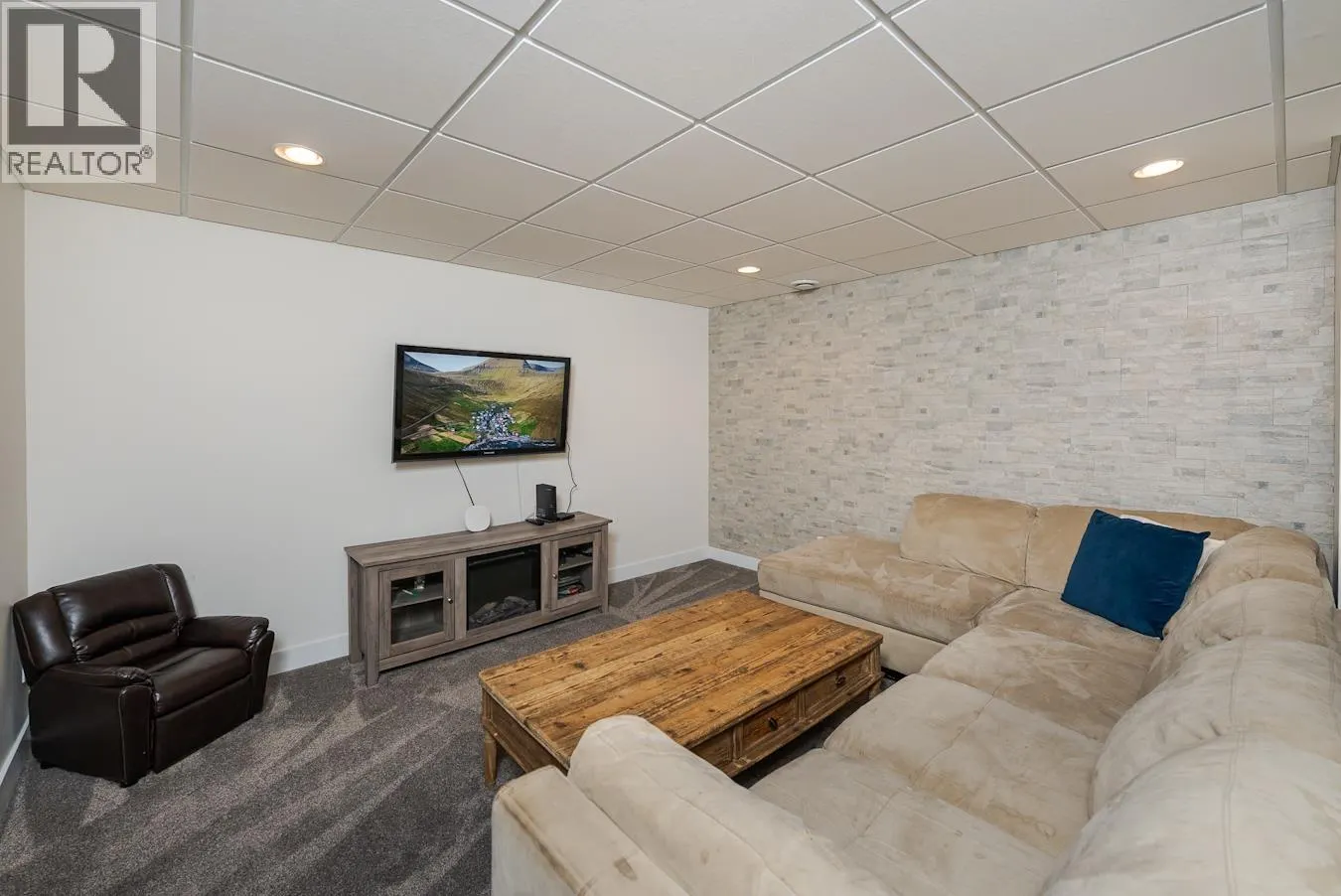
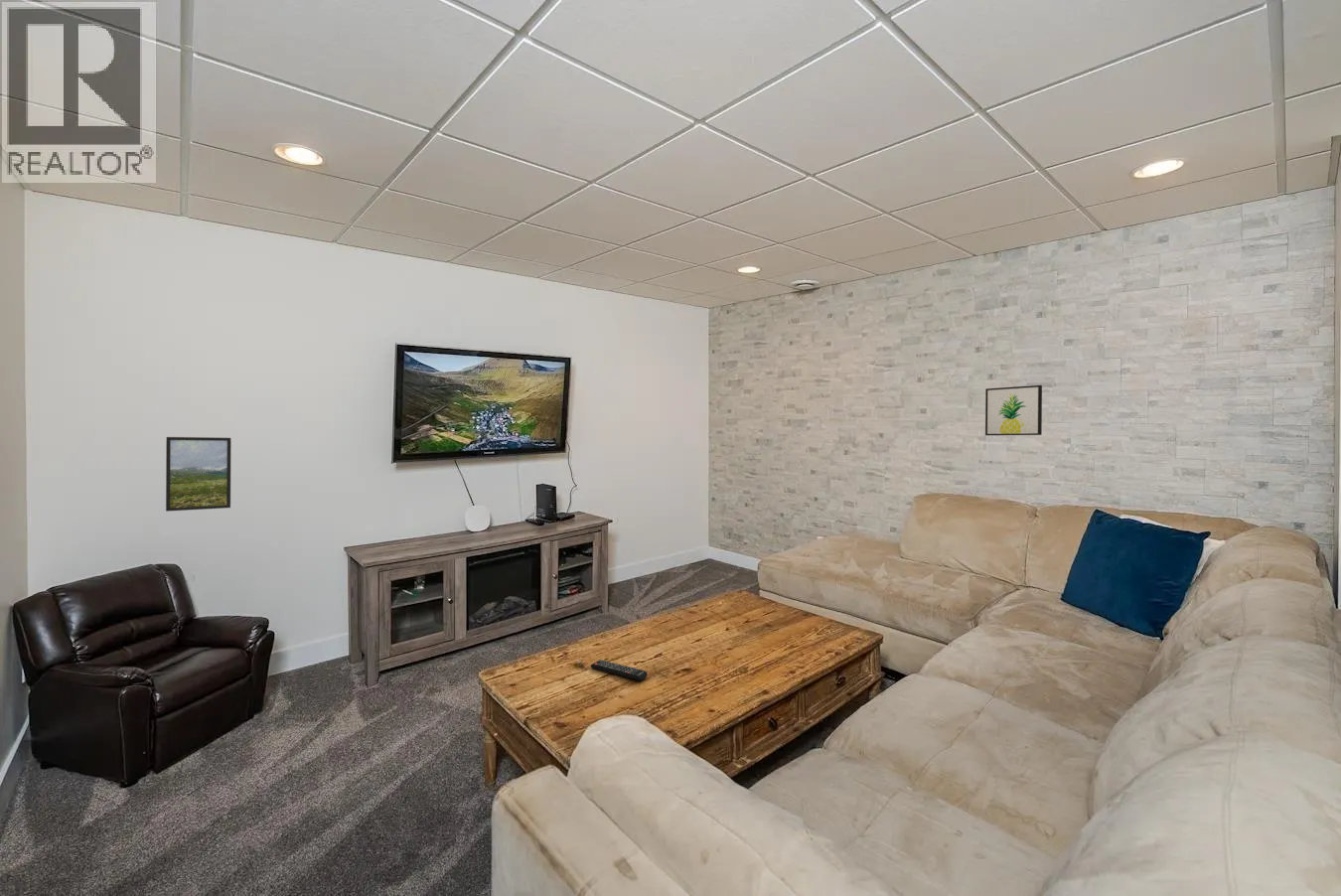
+ wall art (1012, 410)
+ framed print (199, 473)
+ remote control (618, 670)
